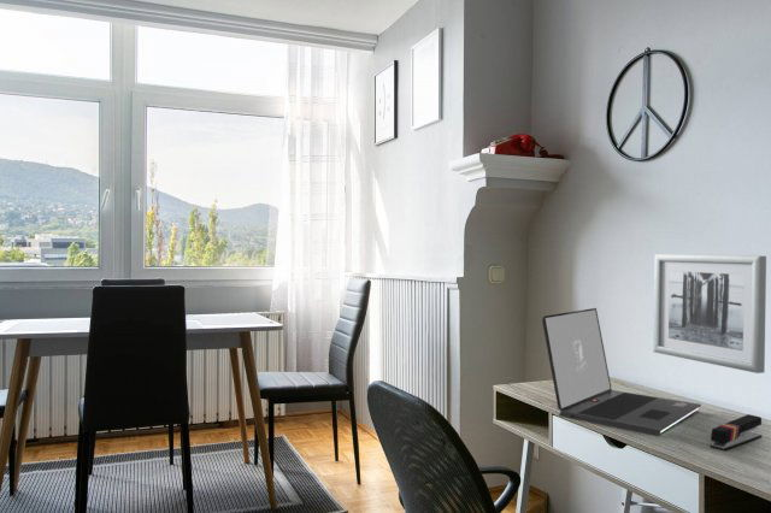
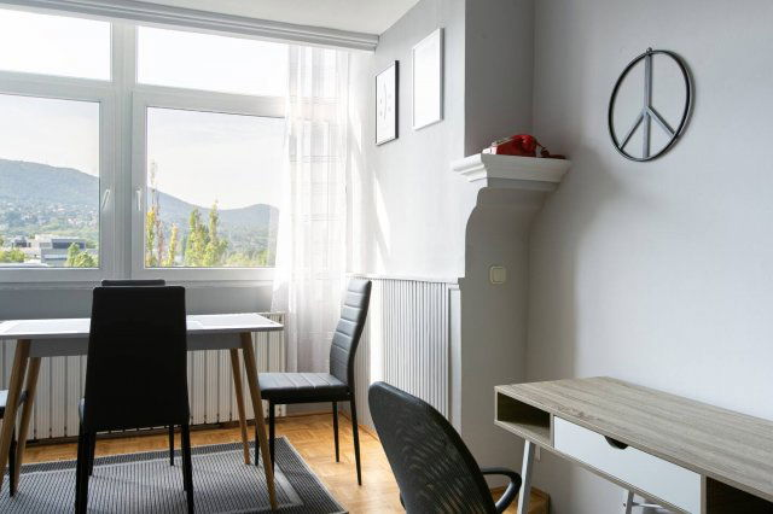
- laptop (607, 368)
- wall art (704, 308)
- stapler (736, 431)
